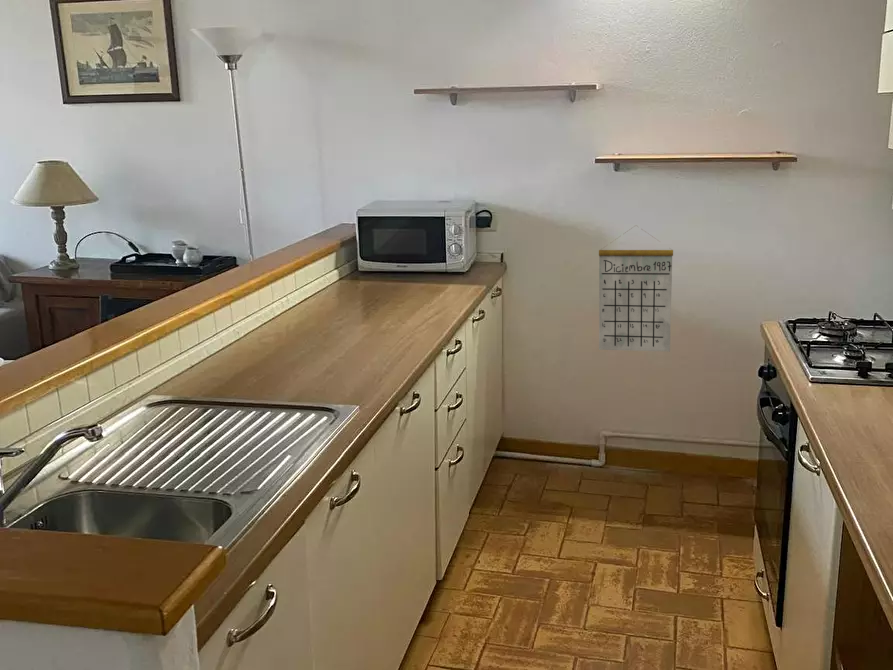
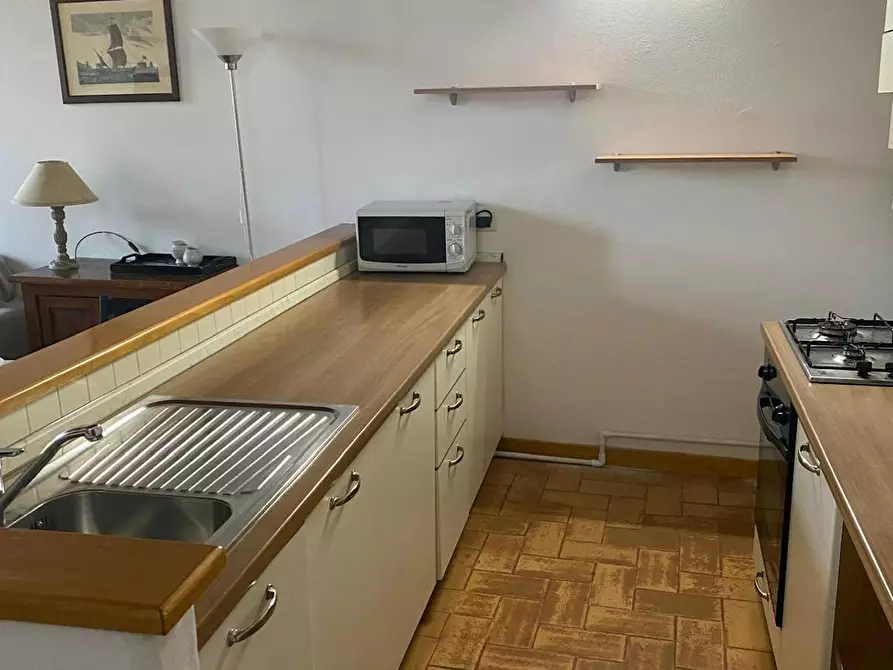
- calendar (635, 288)
